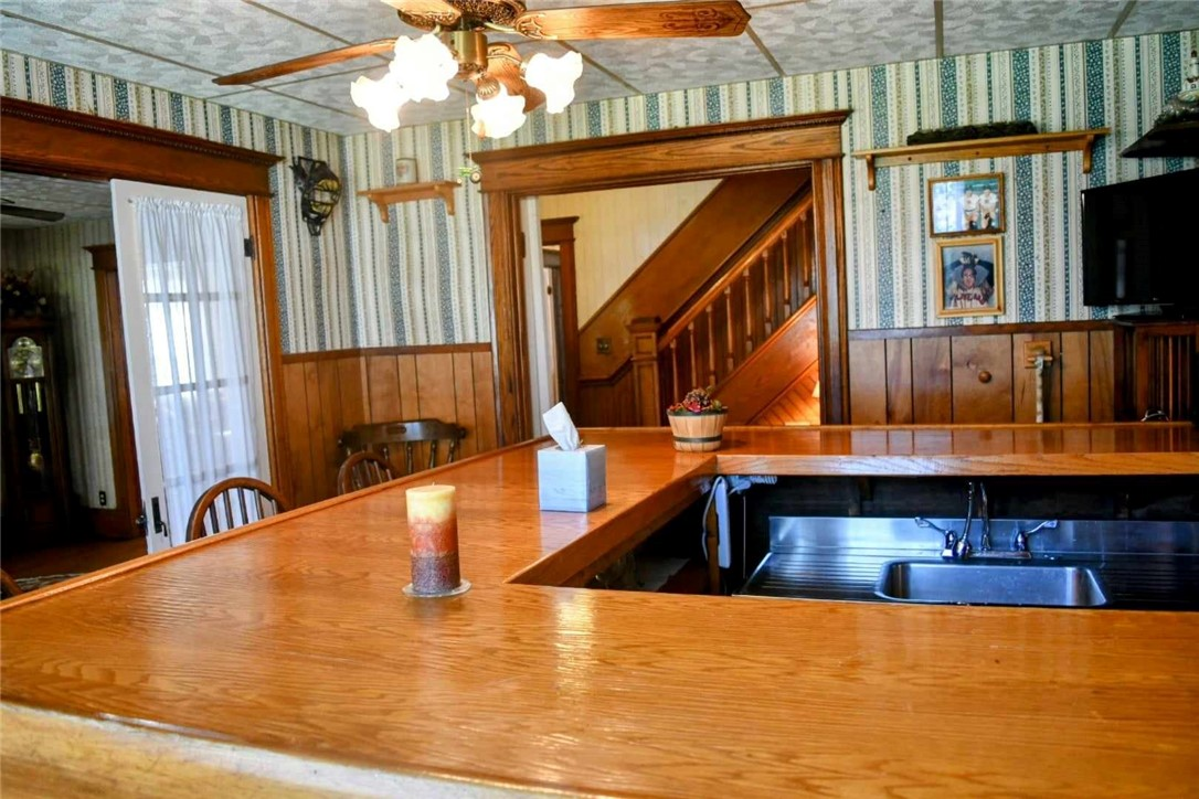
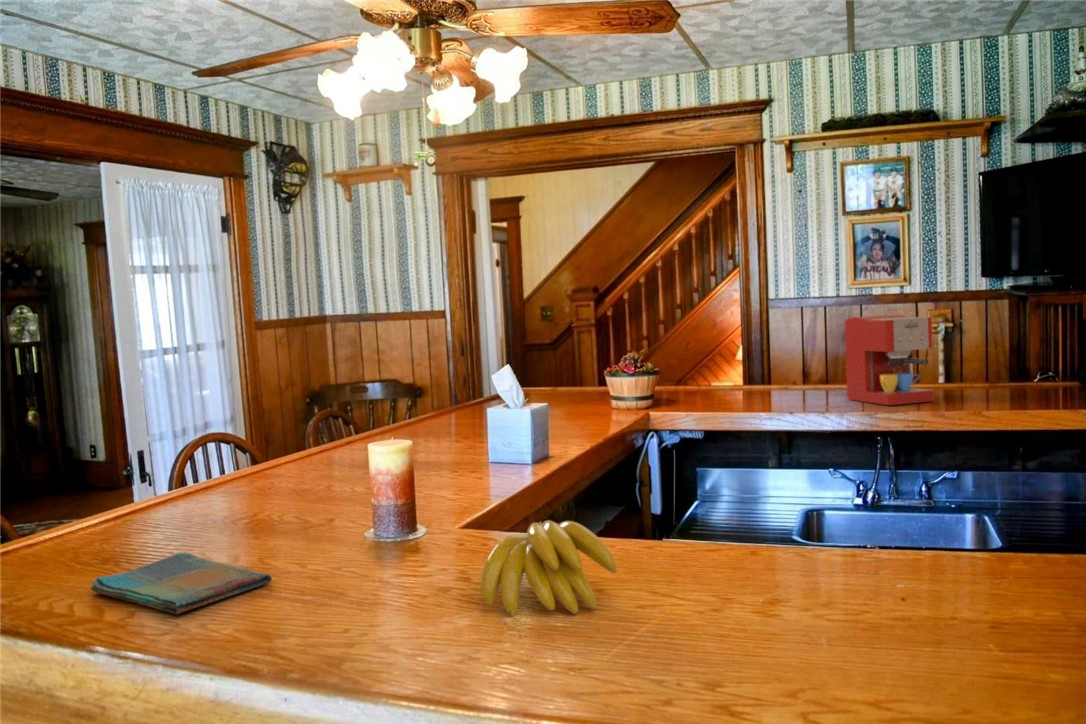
+ coffee maker (888, 358)
+ banana (553, 556)
+ dish towel (181, 580)
